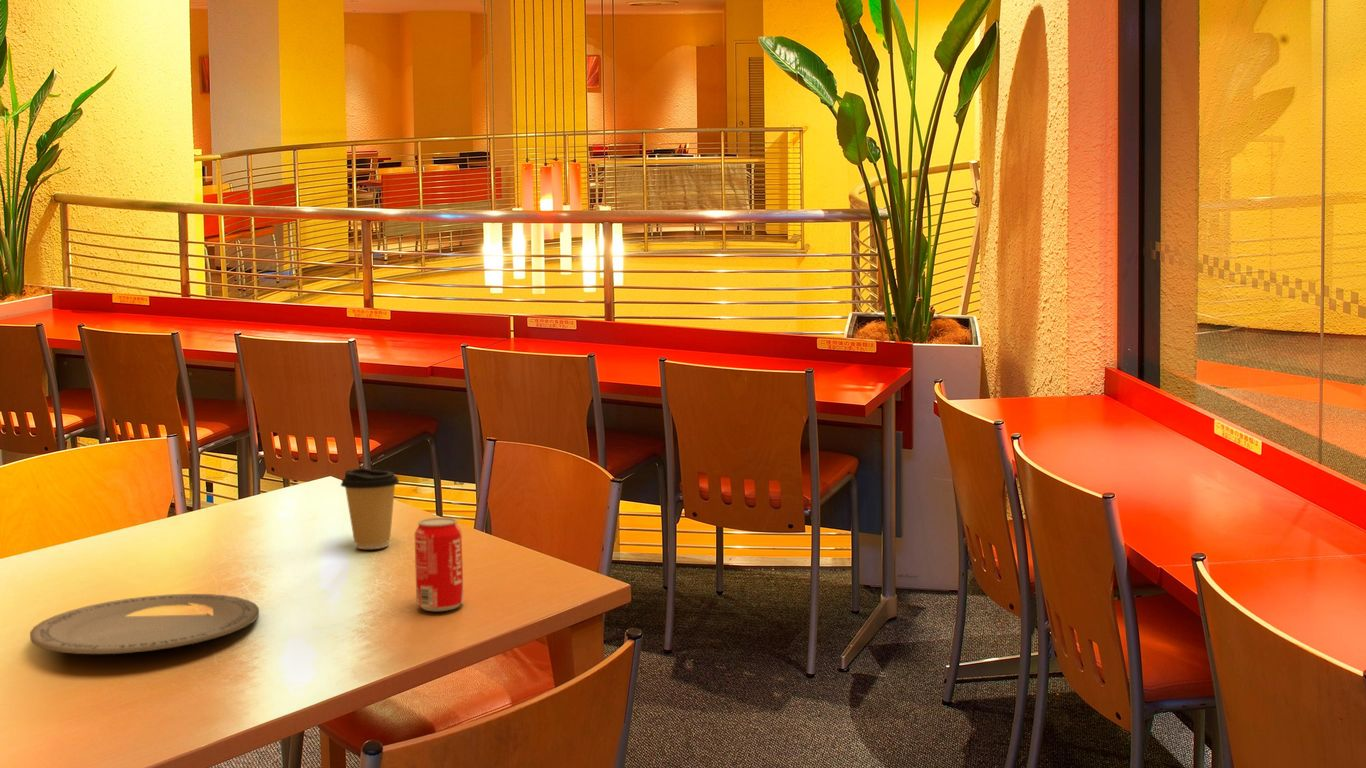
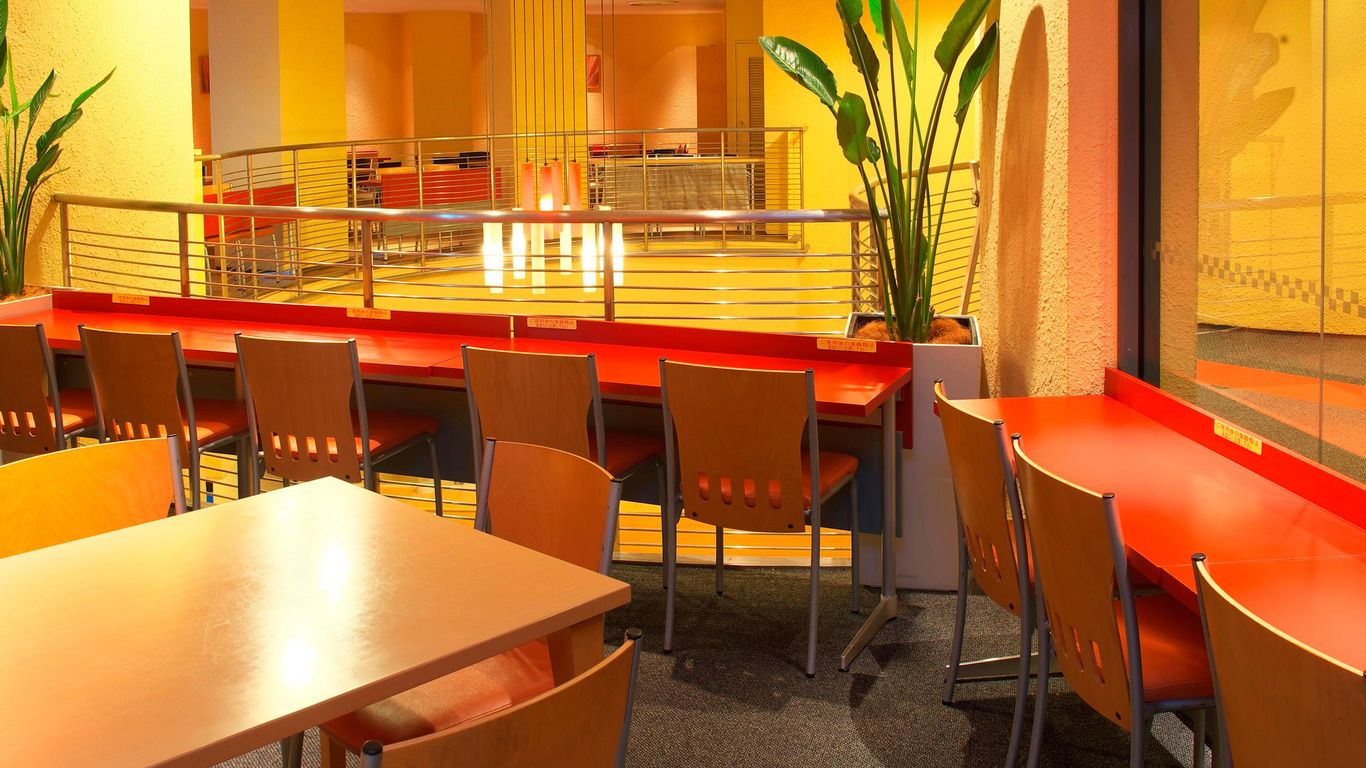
- coffee cup (371, 508)
- plate (148, 625)
- beverage can (439, 564)
